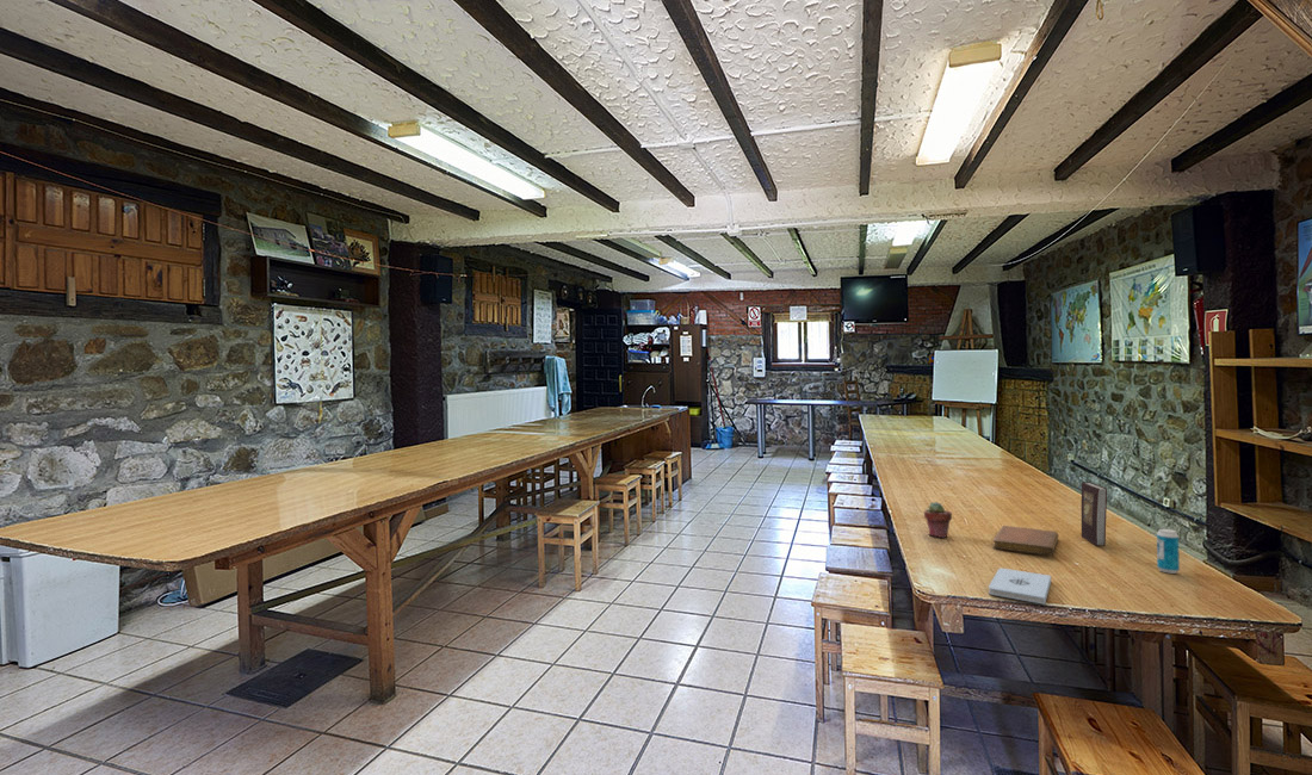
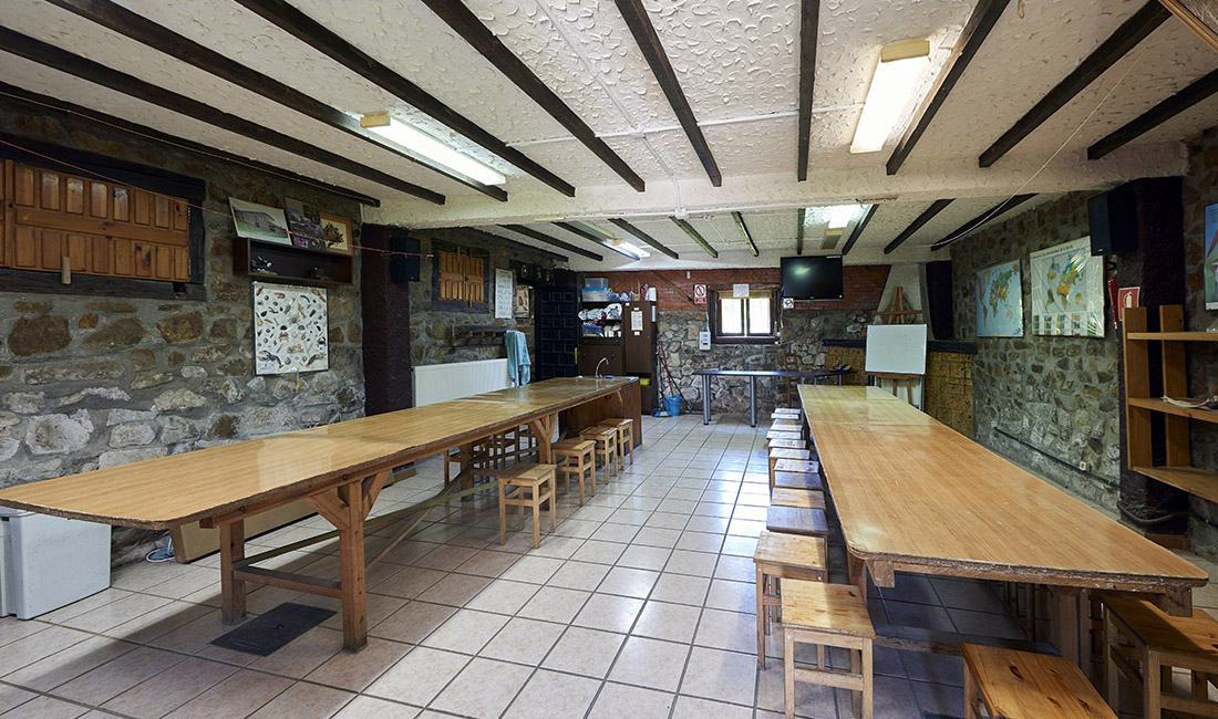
- potted succulent (937, 517)
- book (1094, 513)
- notepad (1020, 584)
- beverage can (1168, 551)
- notebook (1026, 539)
